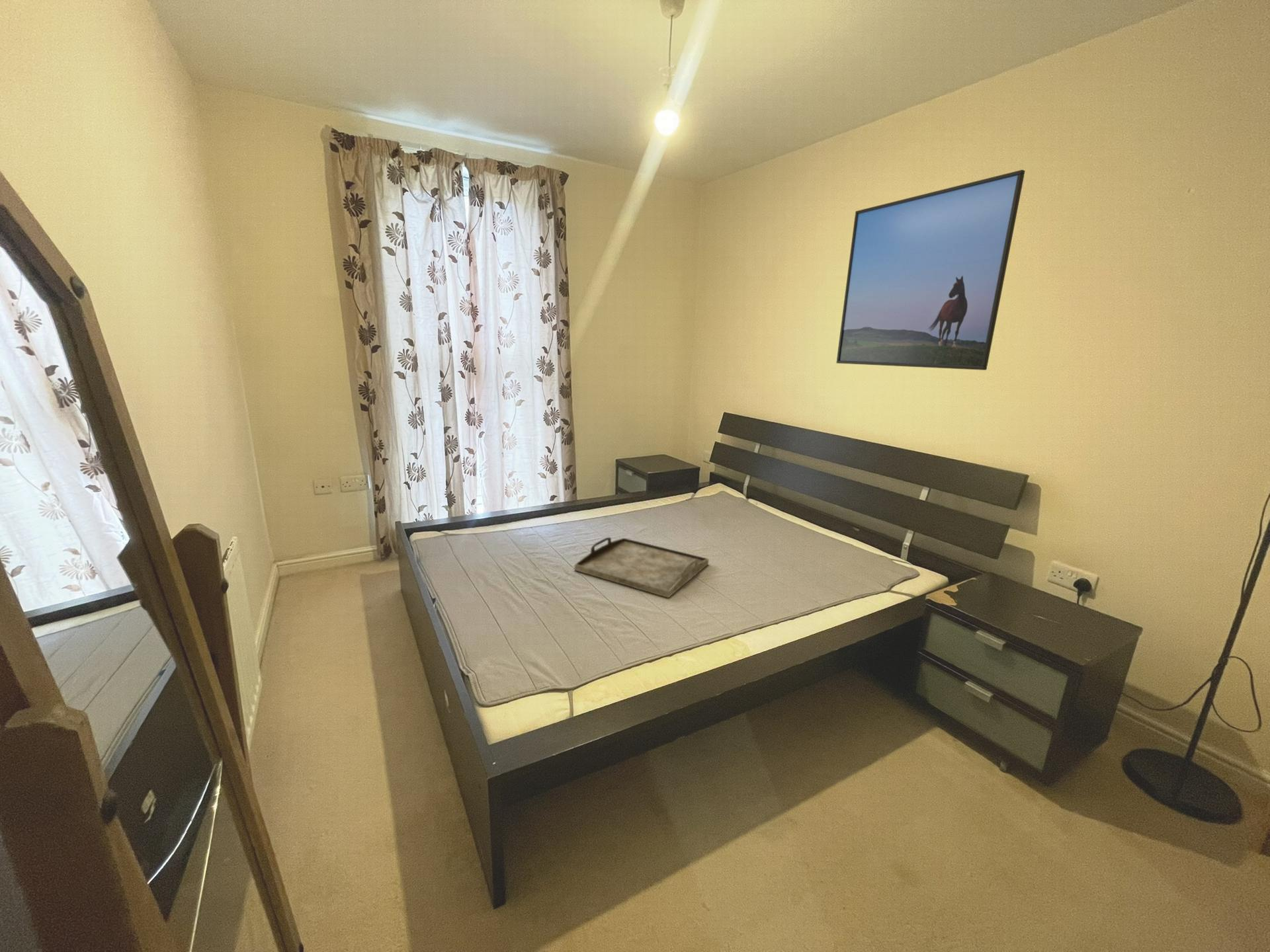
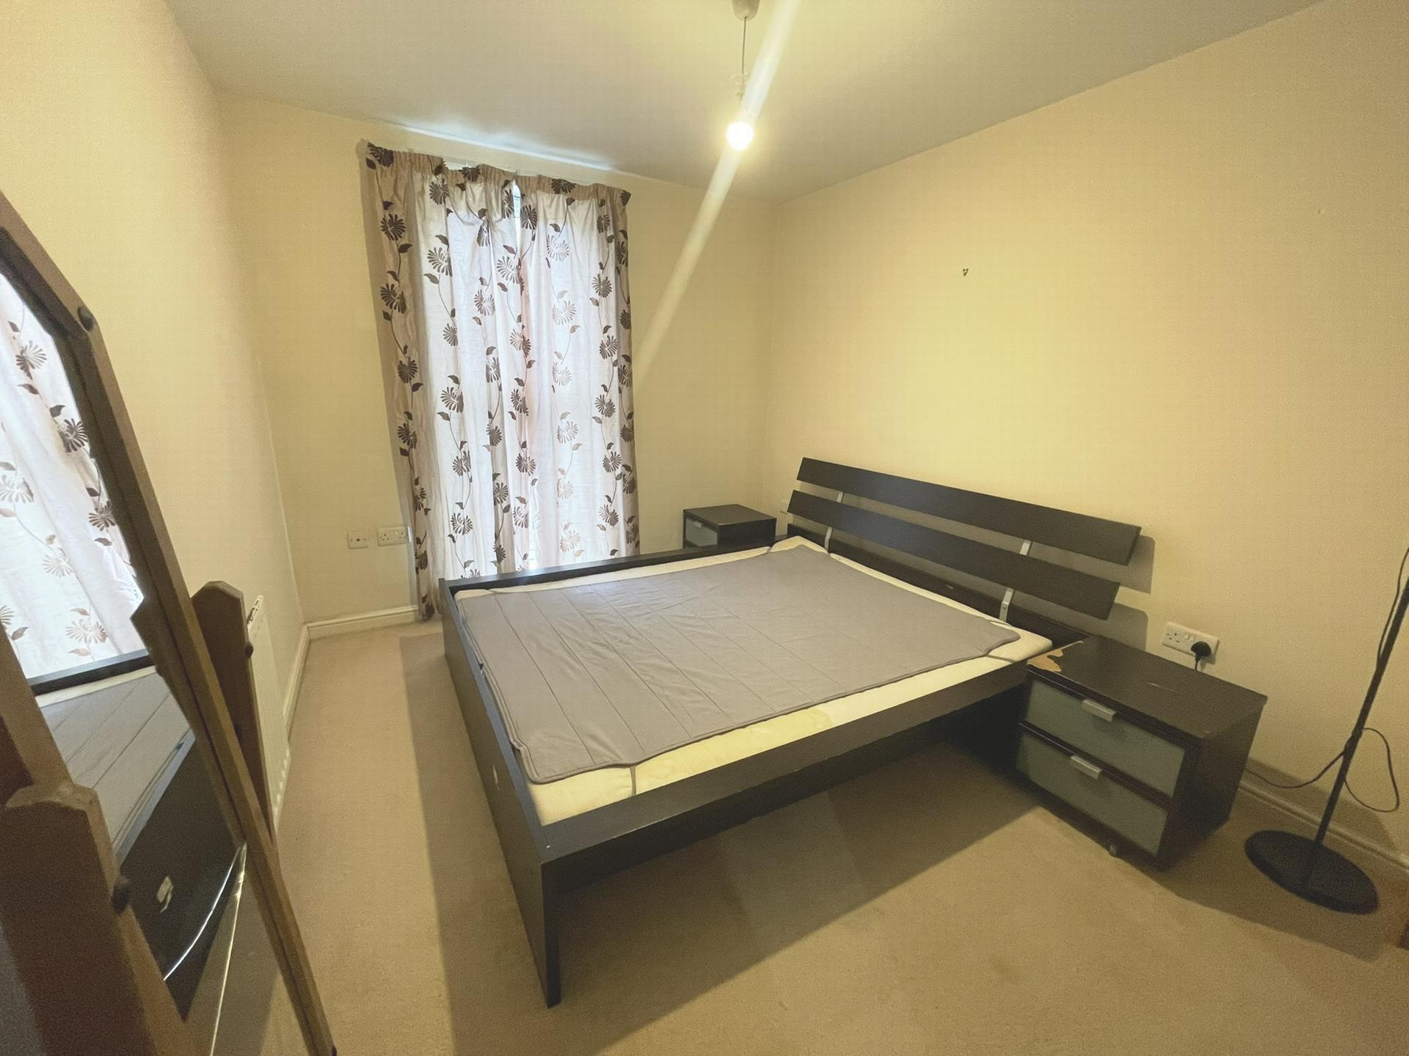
- serving tray (643, 559)
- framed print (915, 283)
